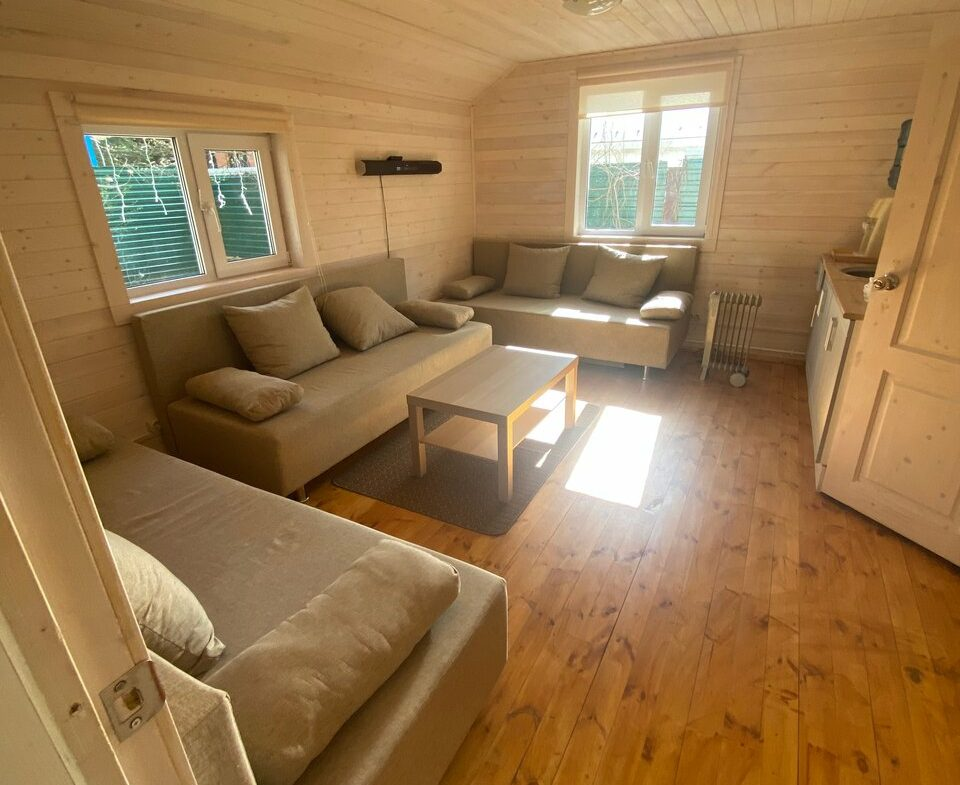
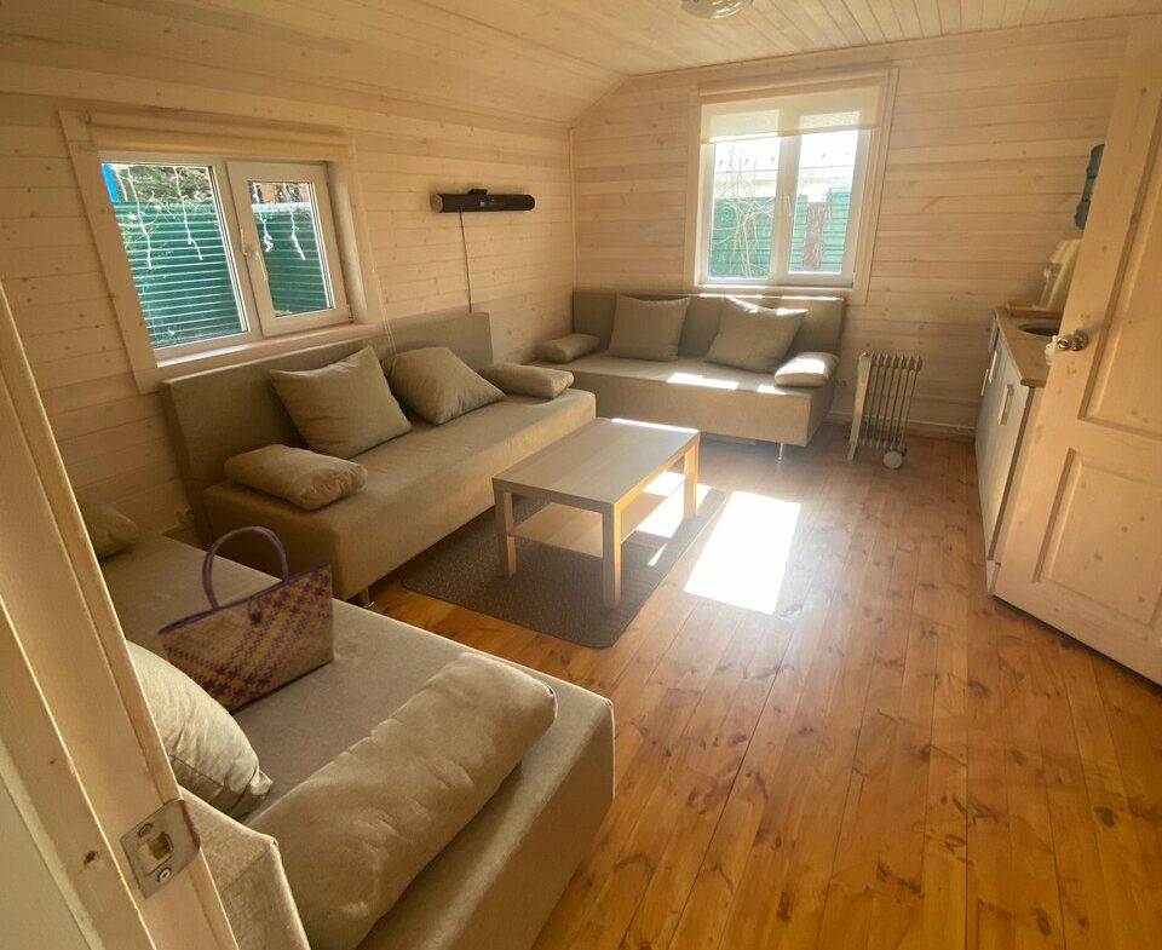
+ tote bag (253, 608)
